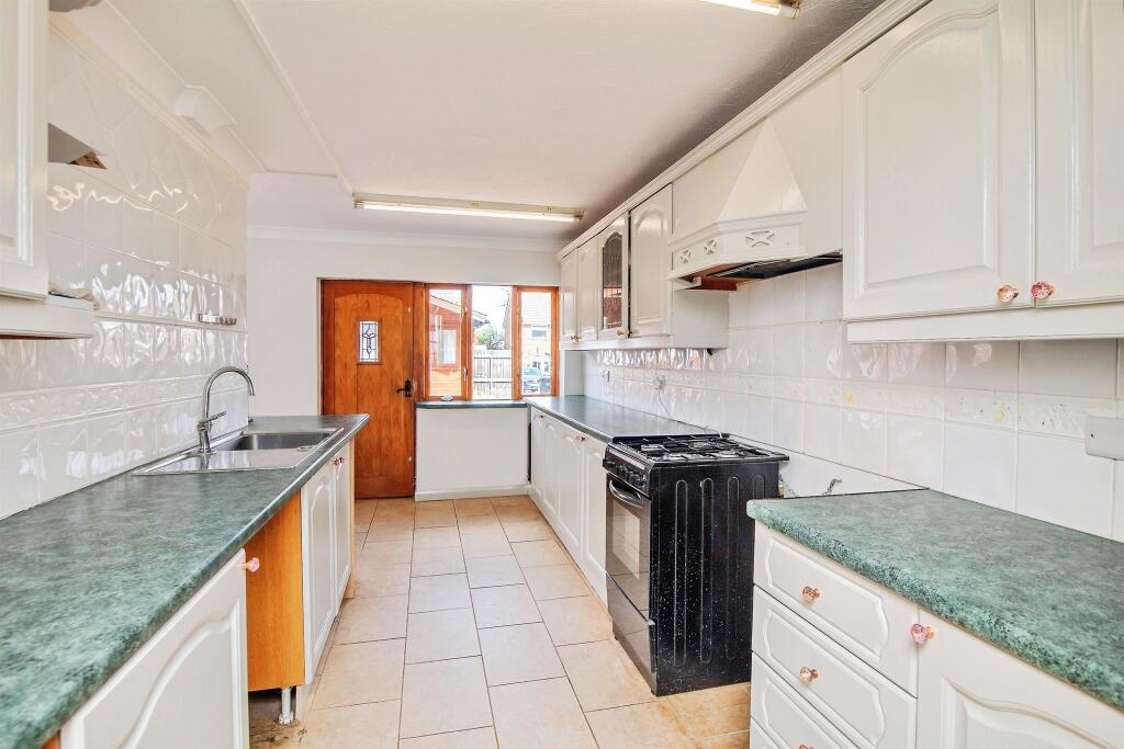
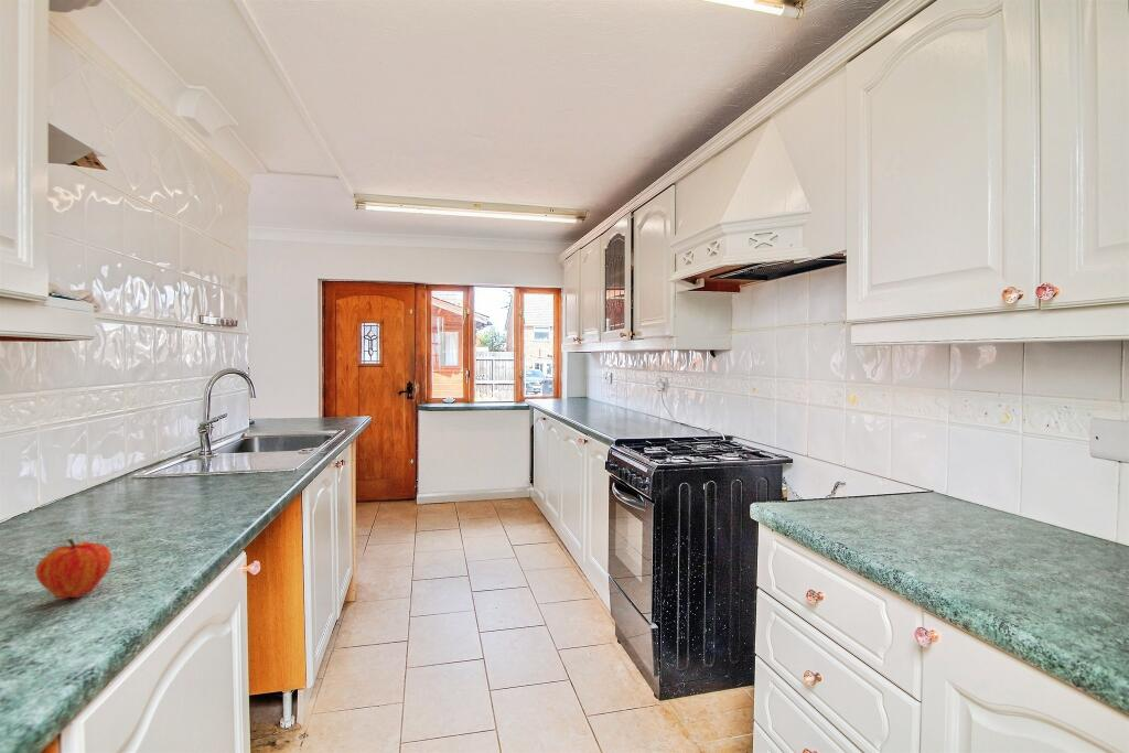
+ fruit (75, 567)
